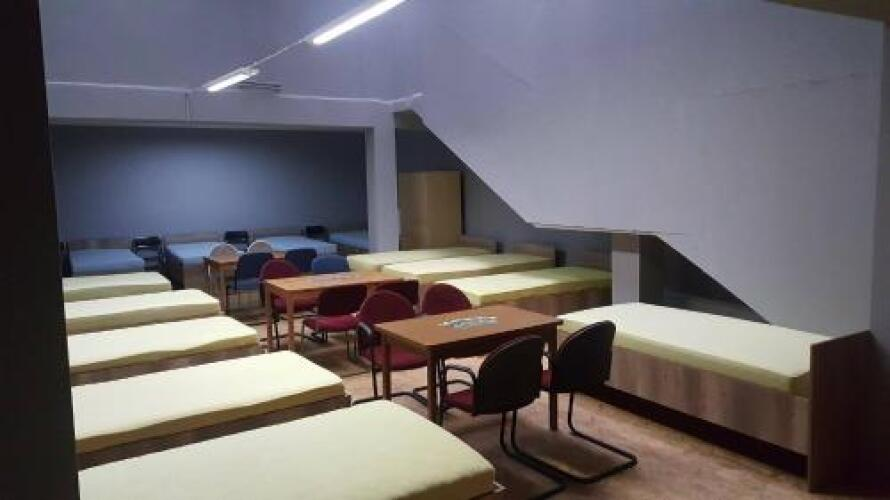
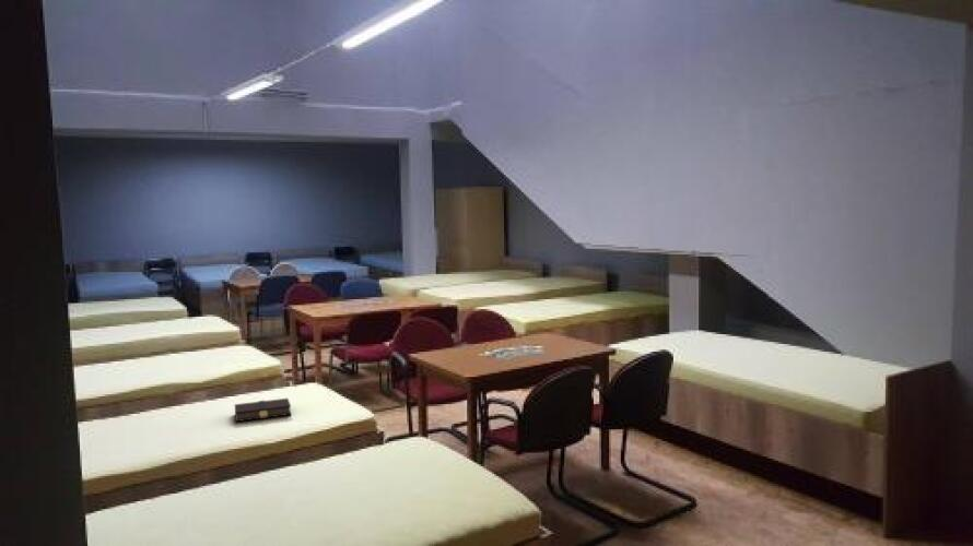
+ book (262, 410)
